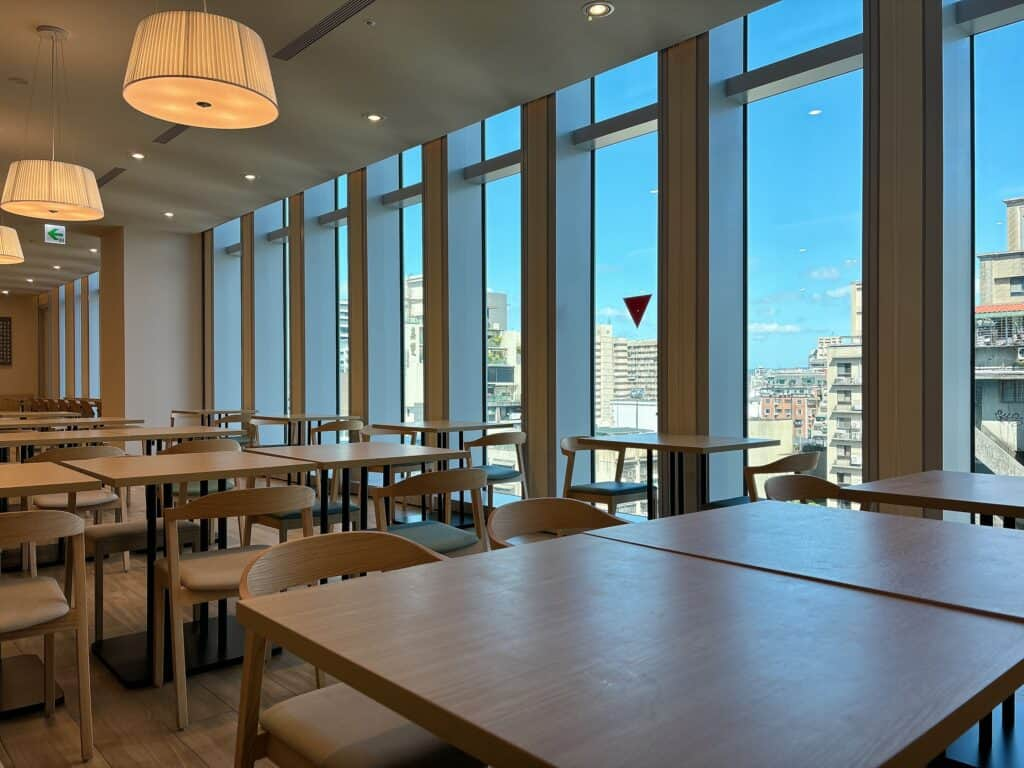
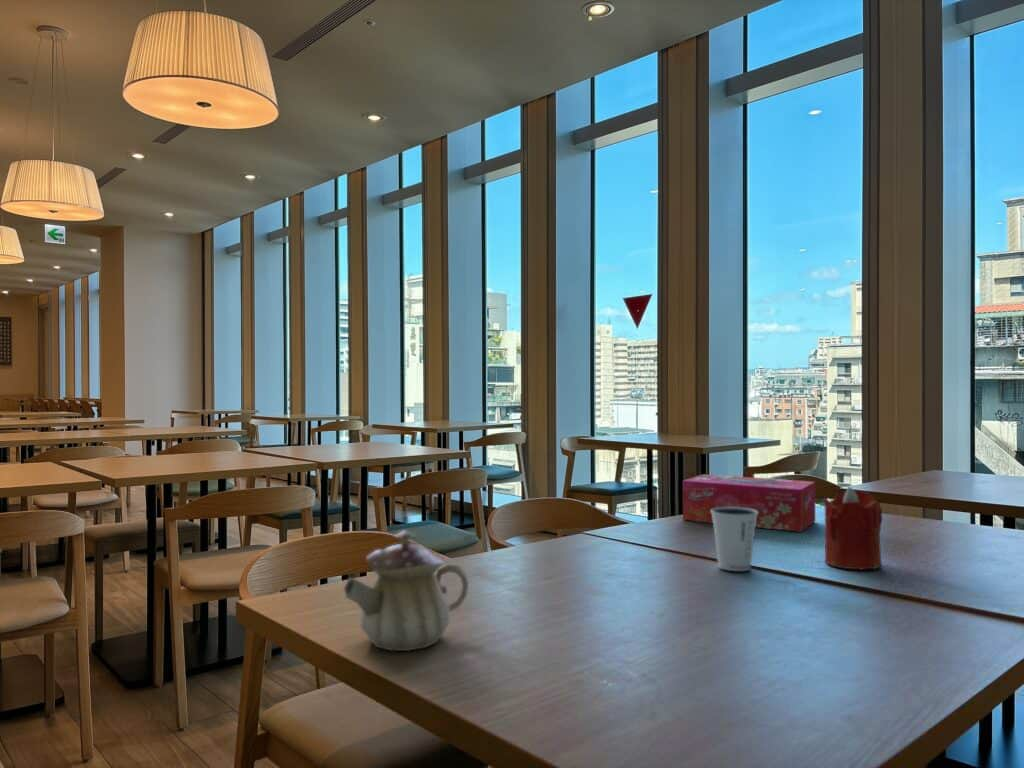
+ candle (852, 525)
+ dixie cup (734, 539)
+ tissue box (748, 500)
+ teapot (411, 583)
